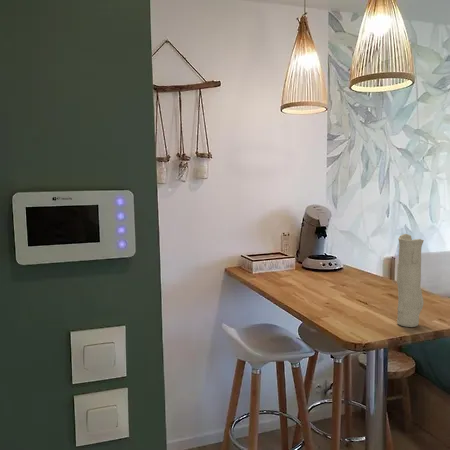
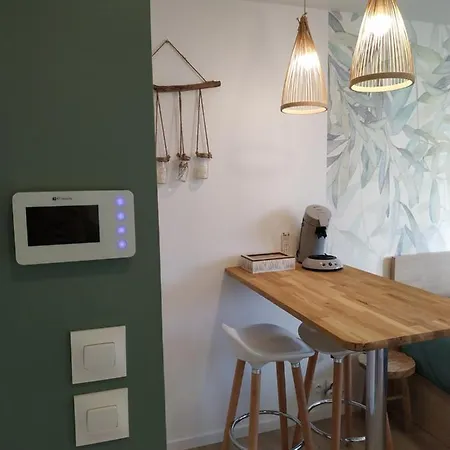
- vase (410, 280)
